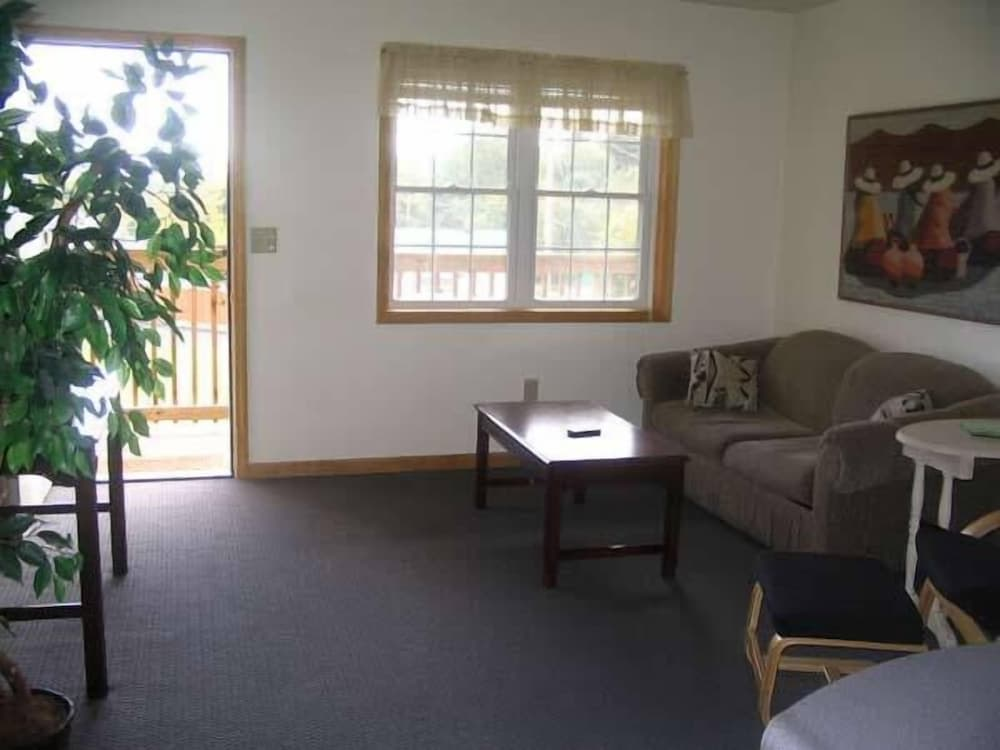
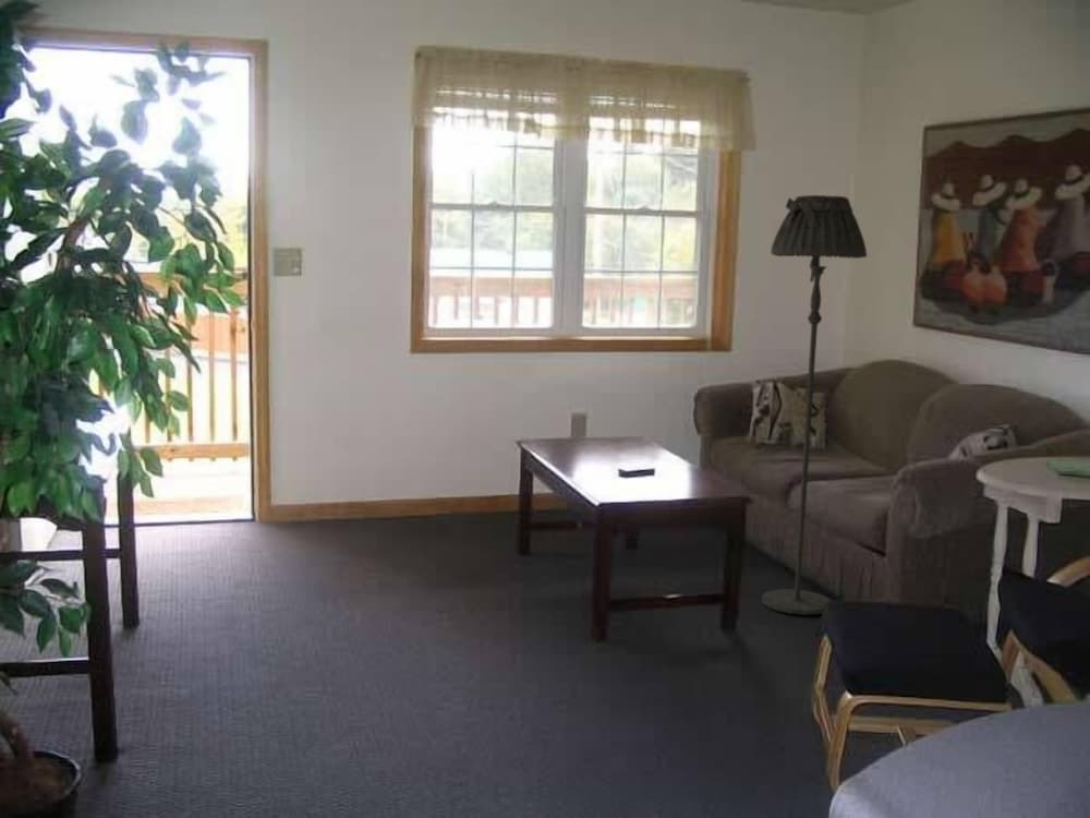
+ floor lamp (809, 405)
